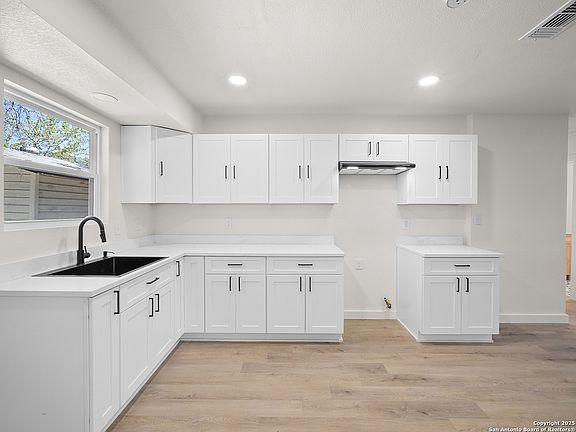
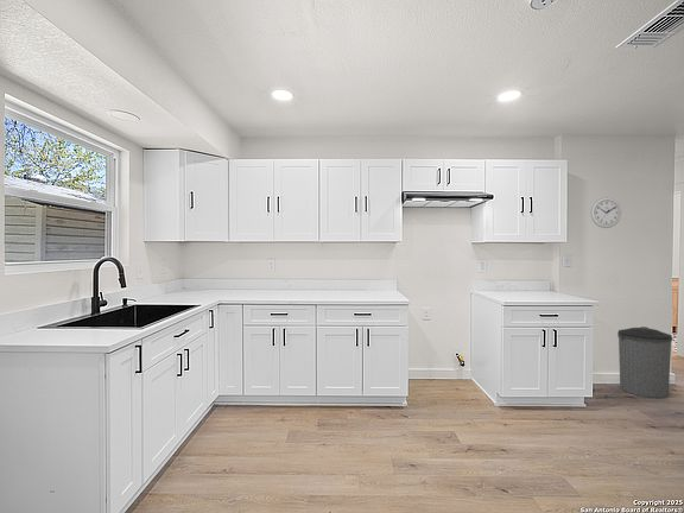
+ wall clock (606, 213)
+ trash can (644, 359)
